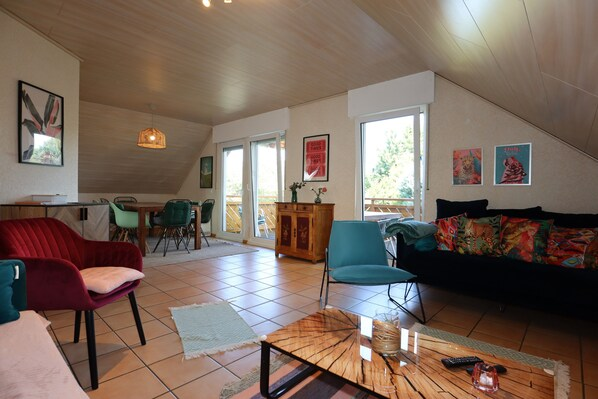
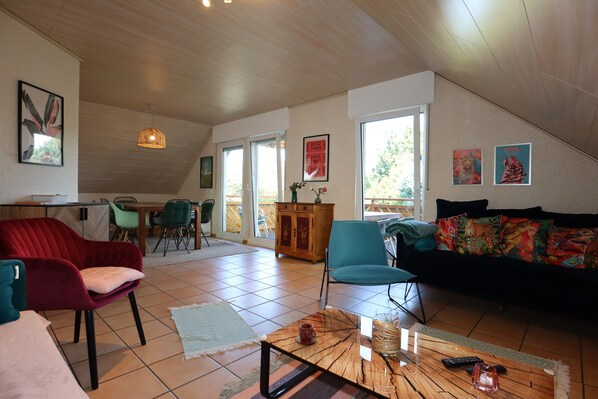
+ teacup (306, 333)
